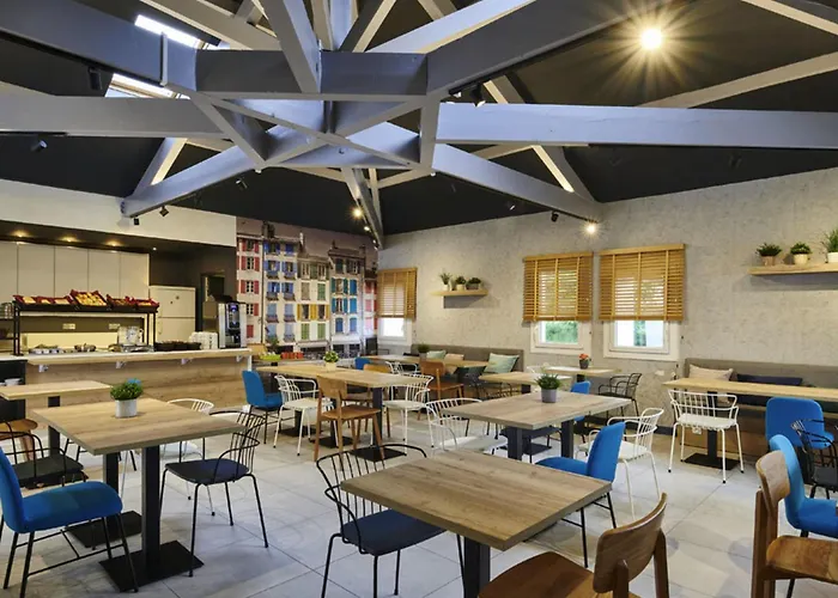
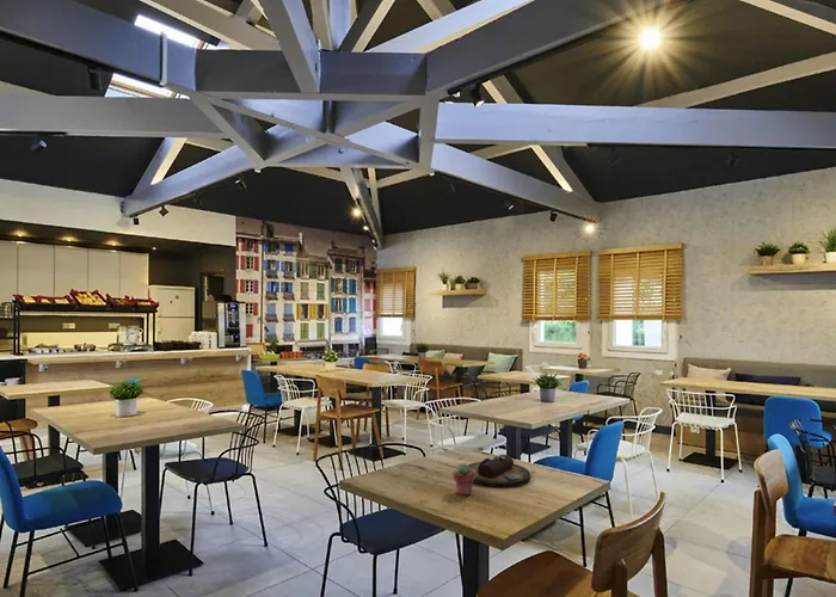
+ potted succulent (463, 478)
+ decorative bowl (496, 466)
